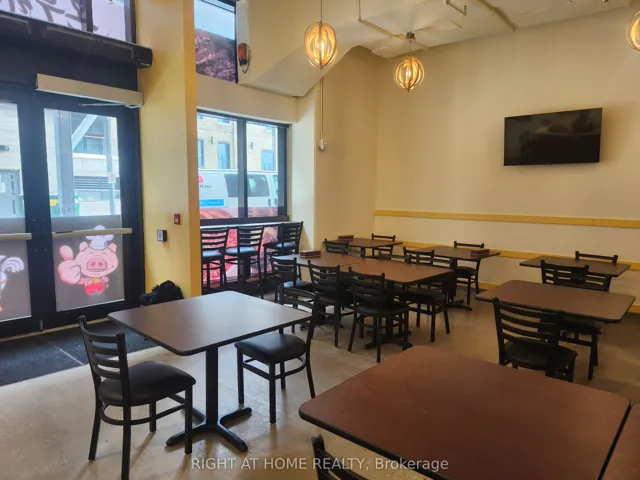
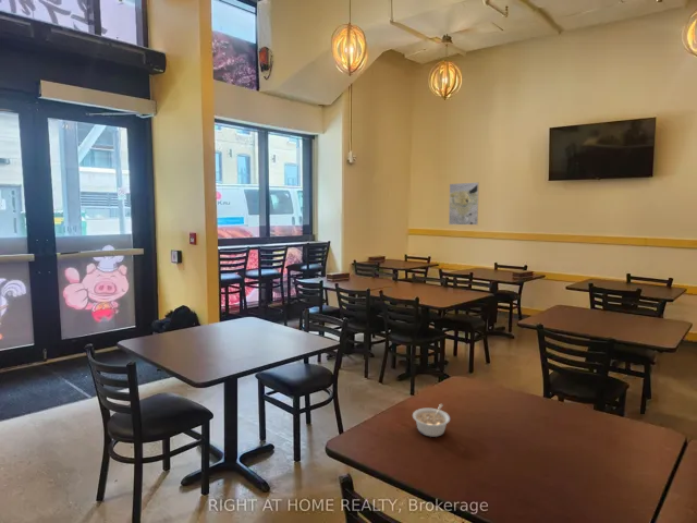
+ legume (430, 421)
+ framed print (463, 204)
